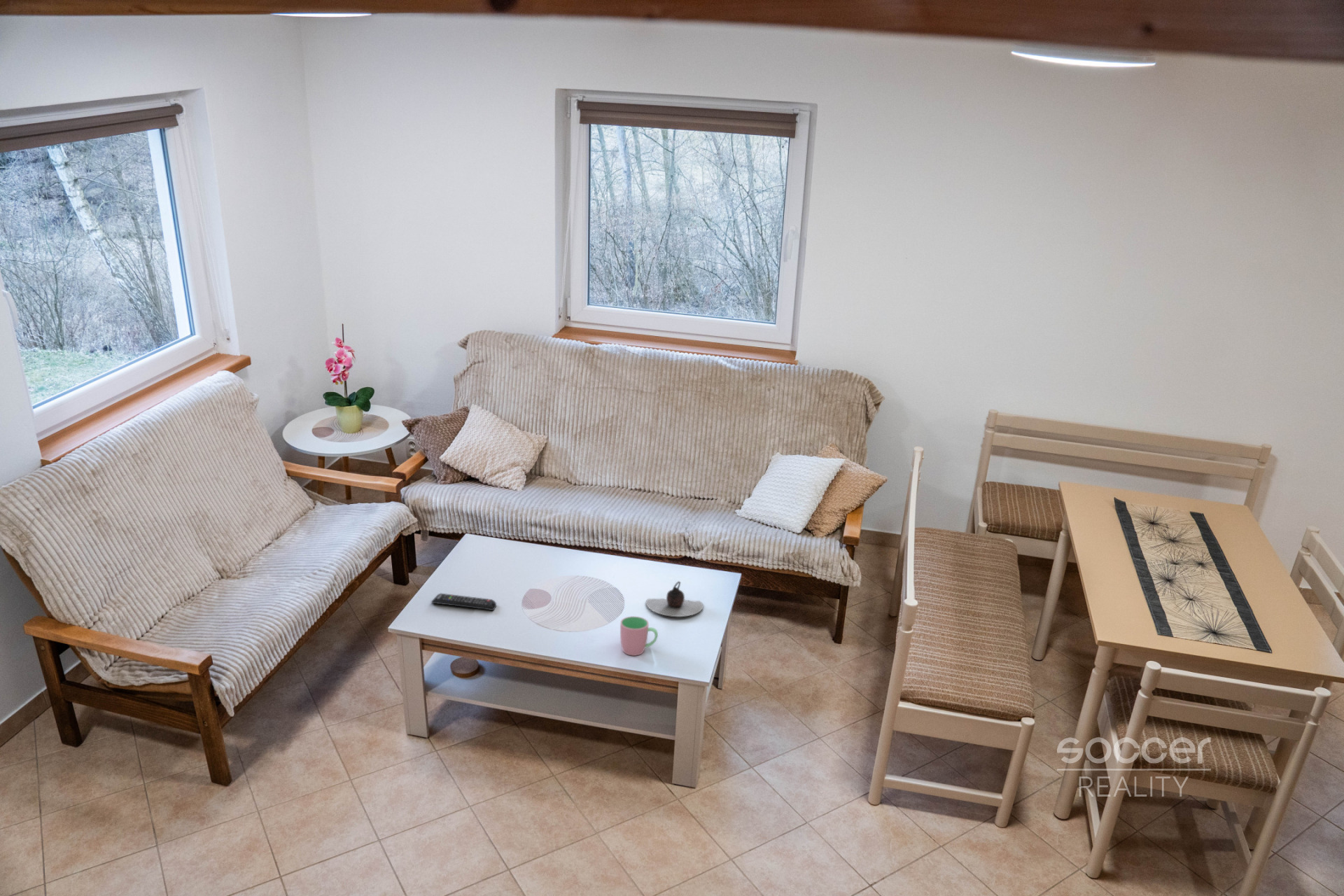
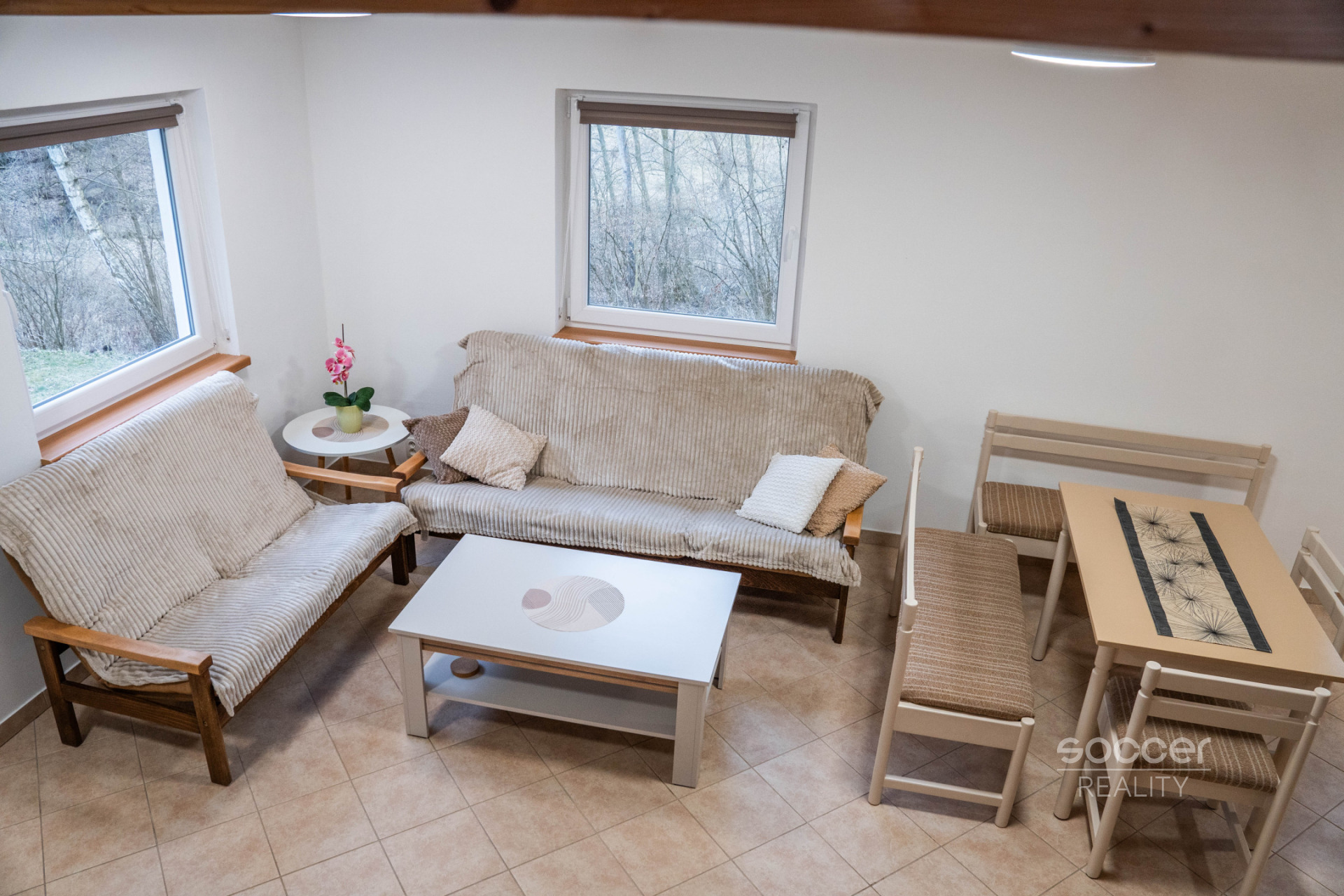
- remote control (463, 602)
- cup (638, 637)
- teapot (675, 593)
